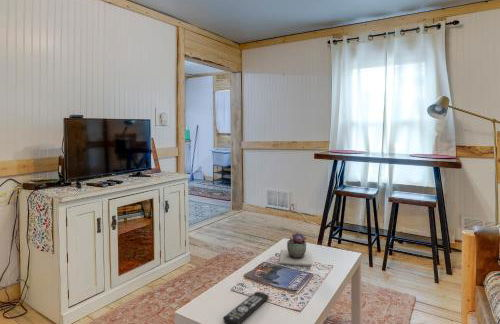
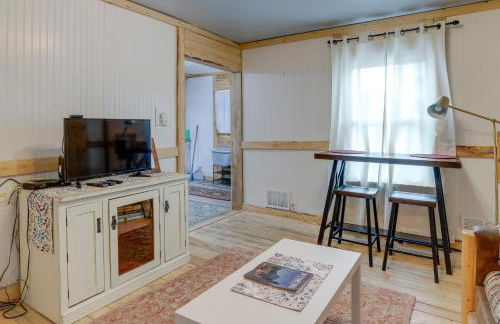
- succulent plant (295, 245)
- remote control (247, 307)
